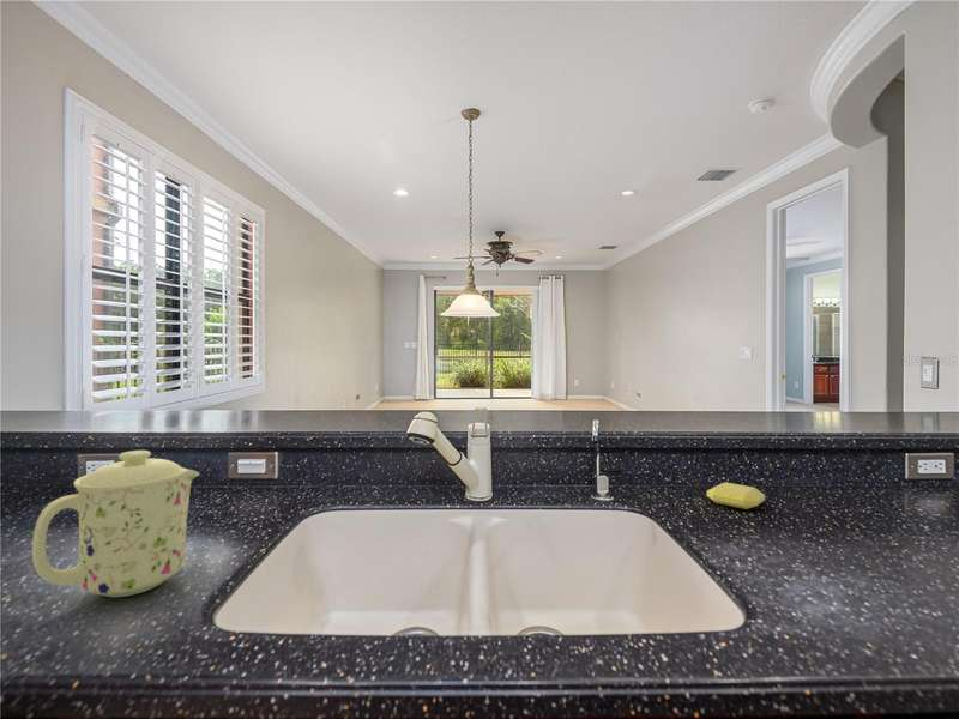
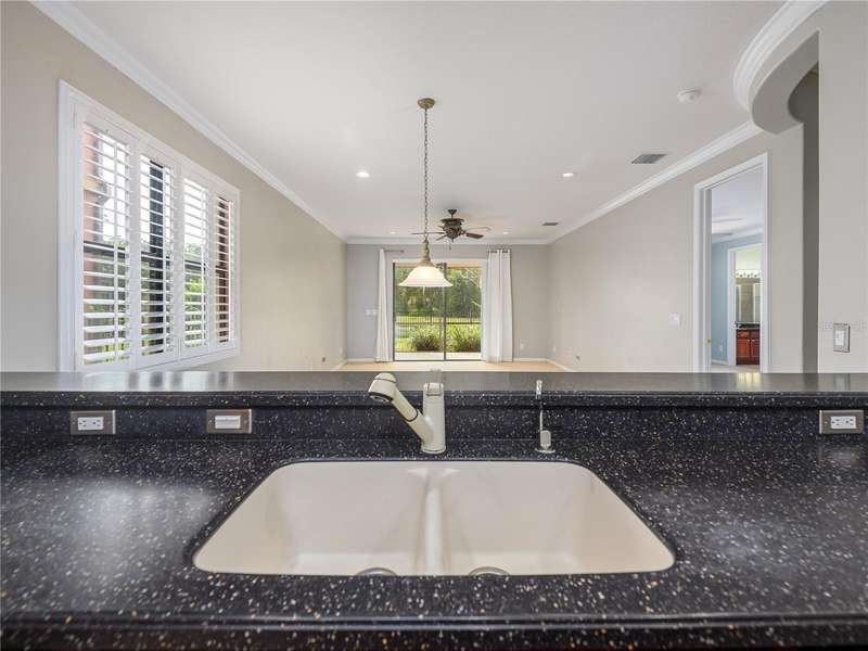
- mug (126, 520)
- soap bar (735, 495)
